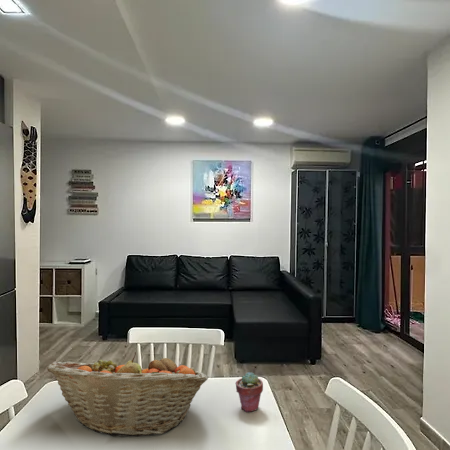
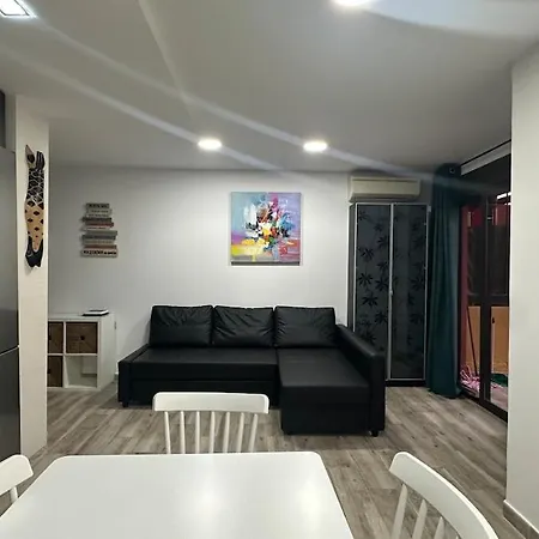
- potted succulent (249, 389)
- fruit basket (128, 383)
